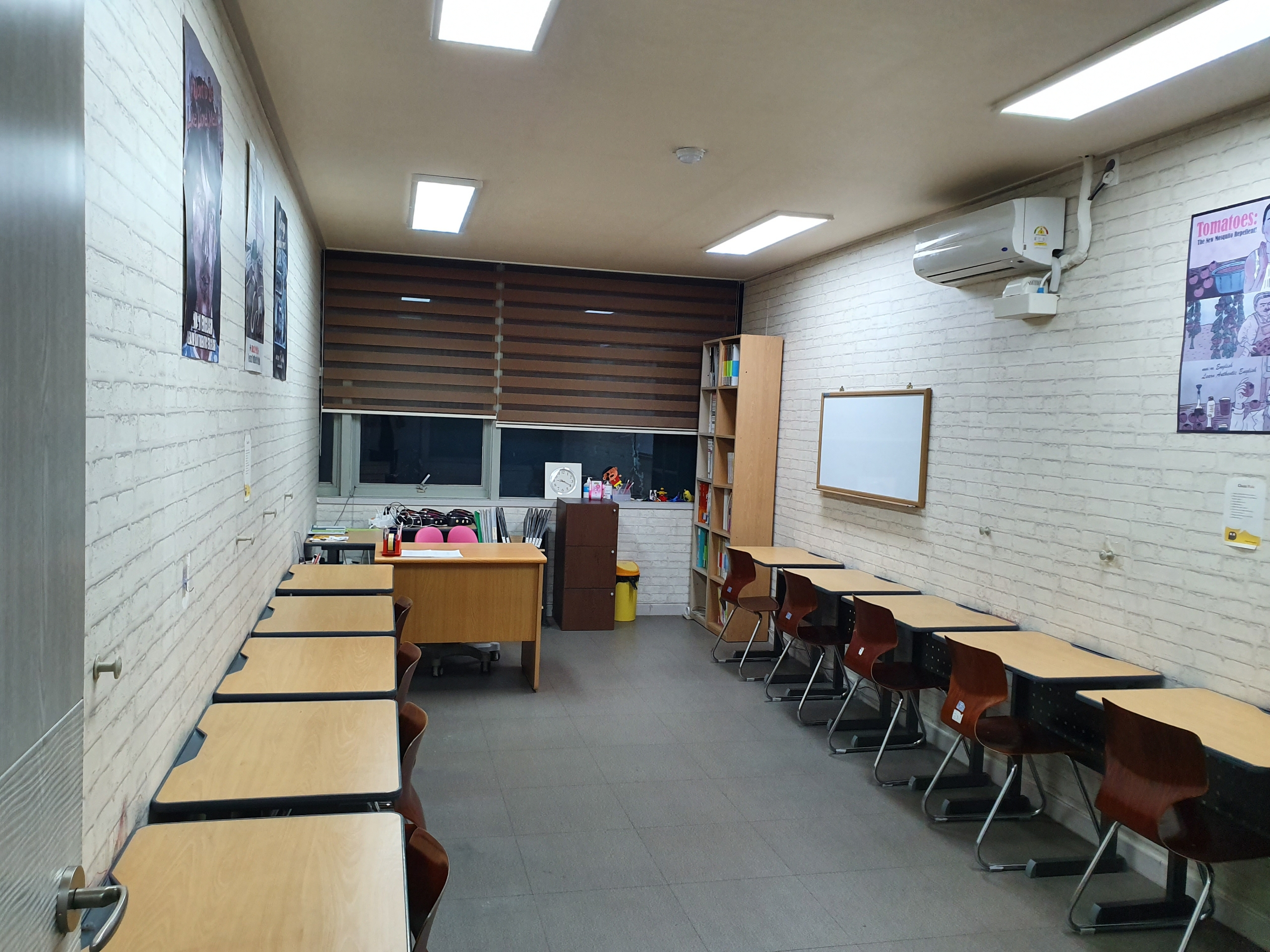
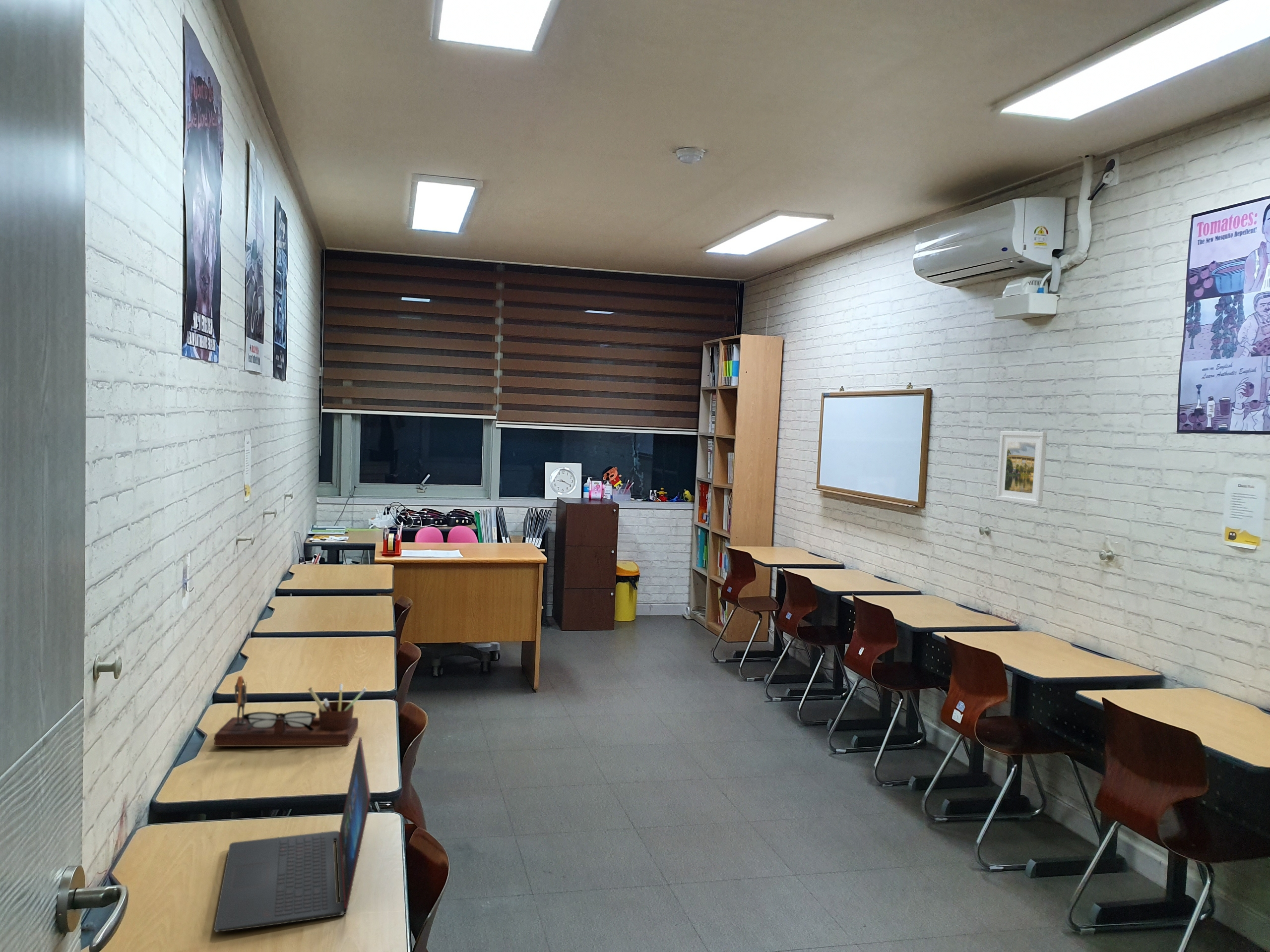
+ desk organizer (296, 711)
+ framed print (1020, 467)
+ laptop (297, 835)
